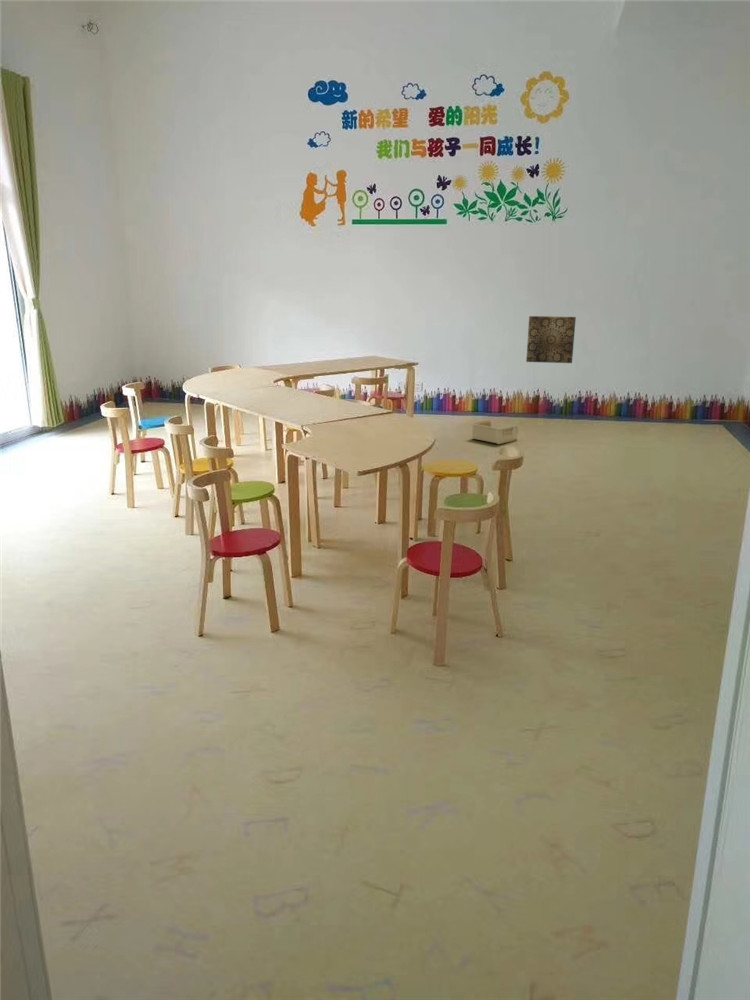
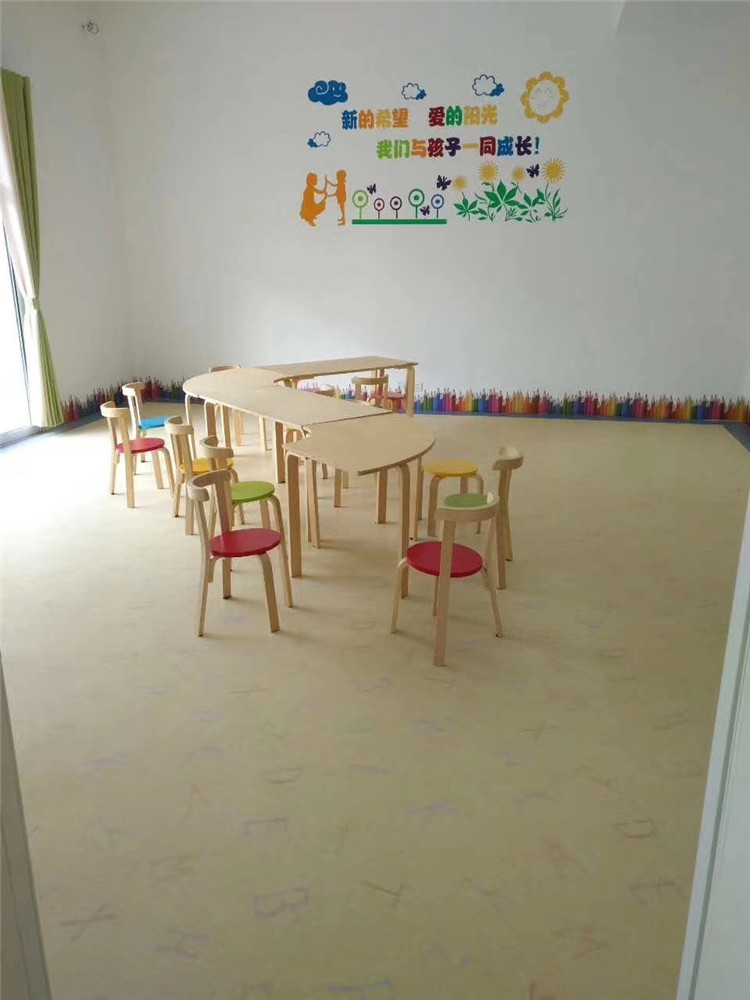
- wall art (550, 339)
- storage bin (494, 431)
